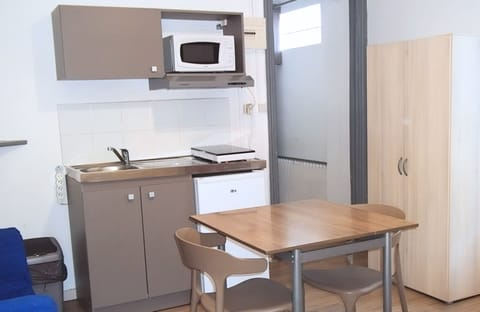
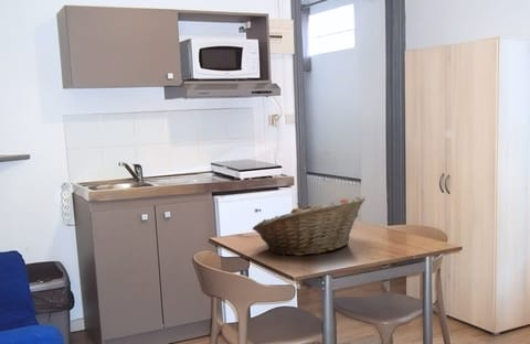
+ fruit basket (310, 222)
